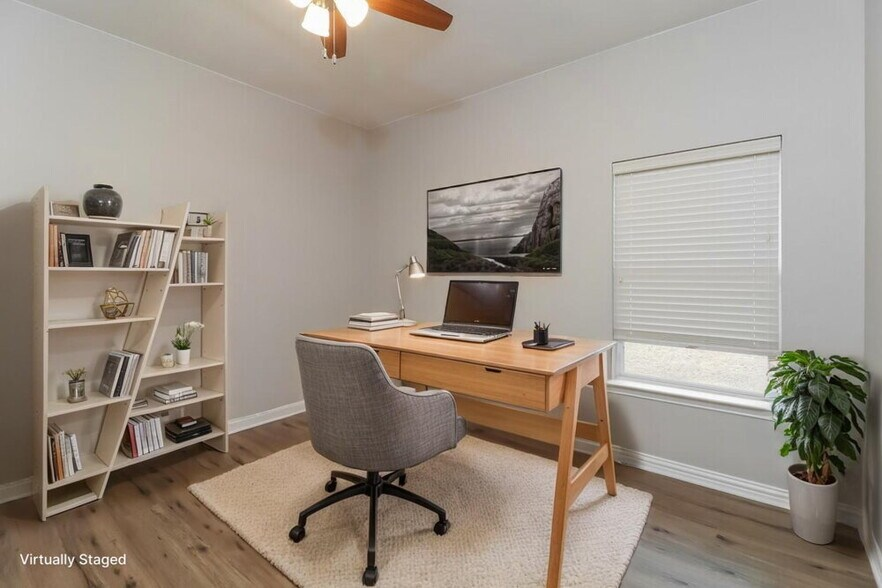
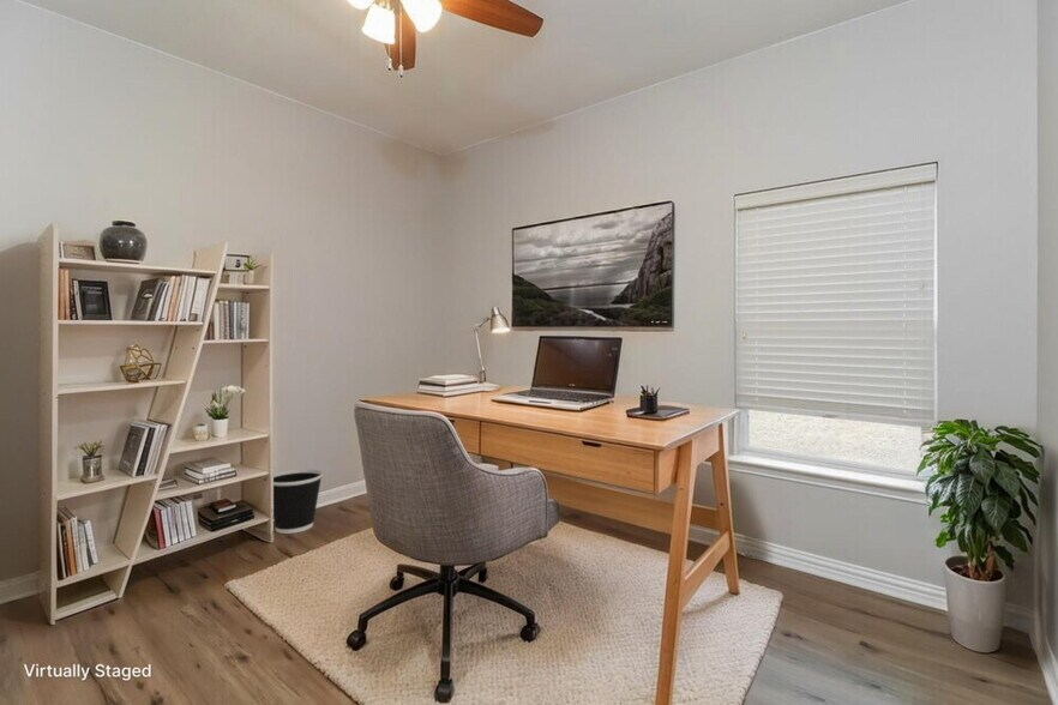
+ wastebasket (294, 501)
